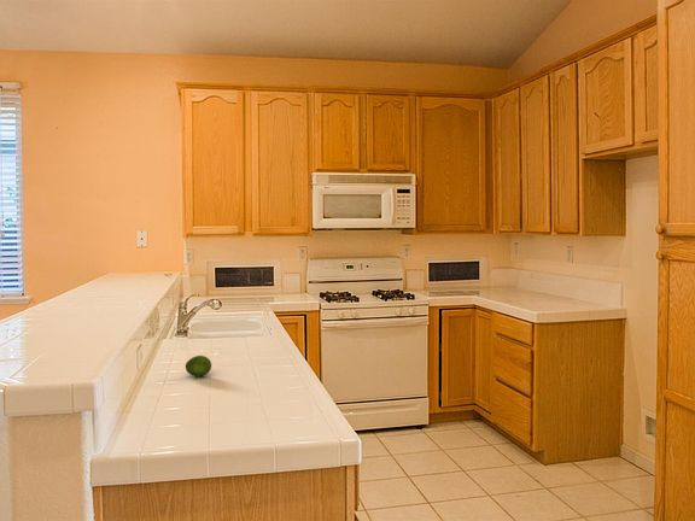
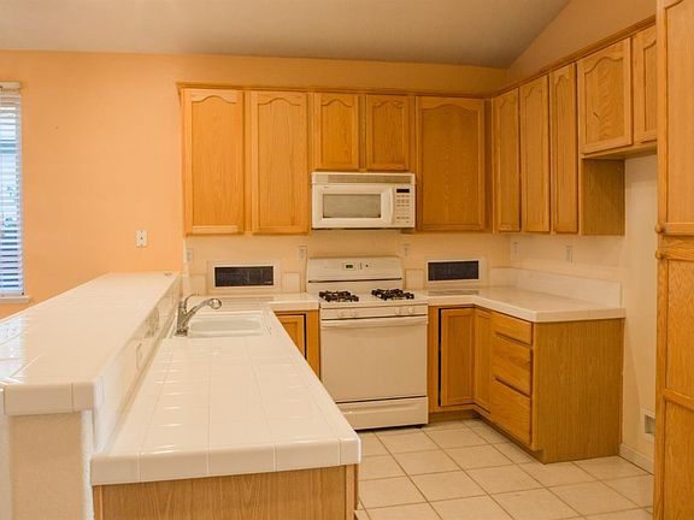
- fruit (198, 365)
